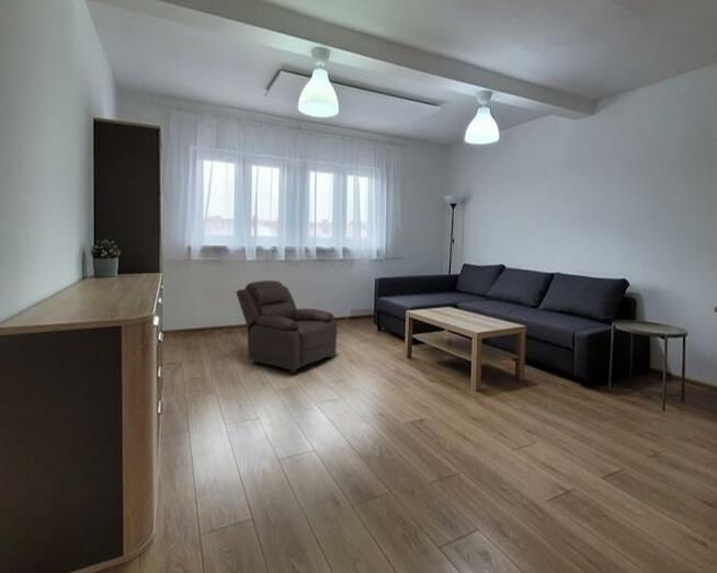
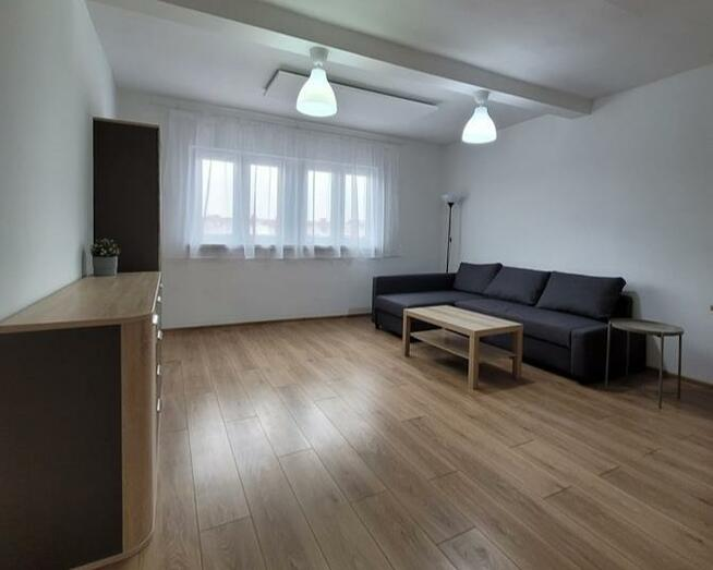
- chair (287, 321)
